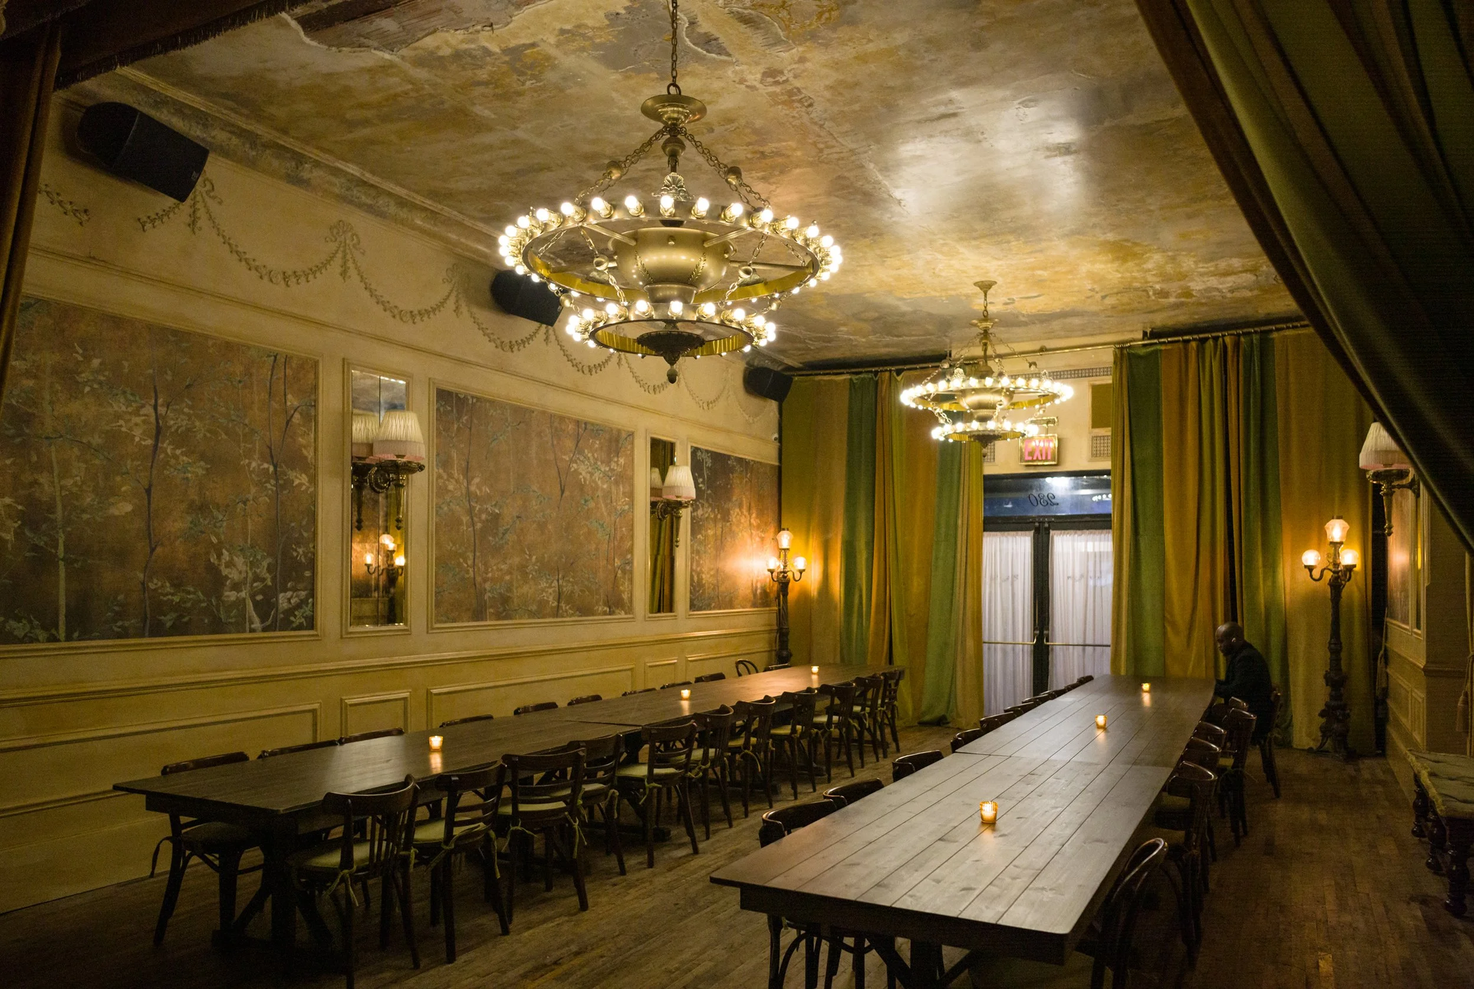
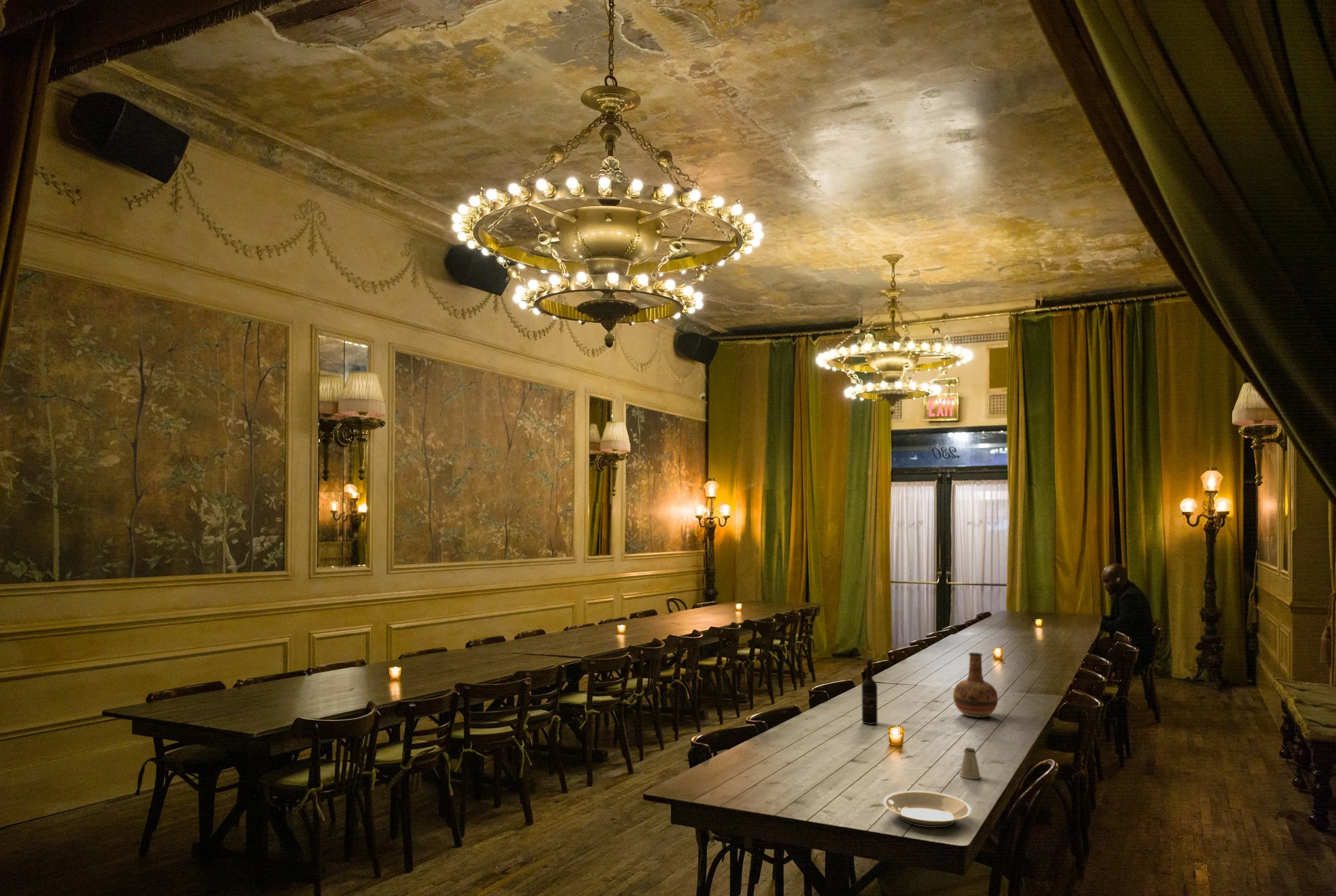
+ vase (975, 684)
+ plate (927, 811)
+ saltshaker (970, 762)
+ wine bottle (869, 690)
